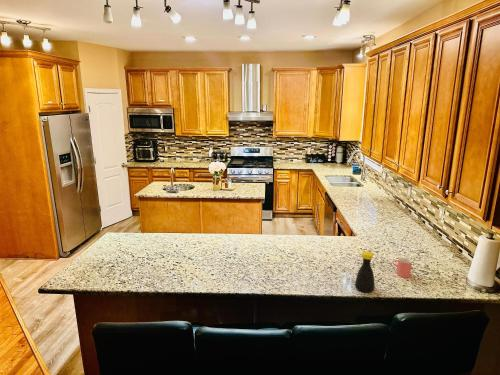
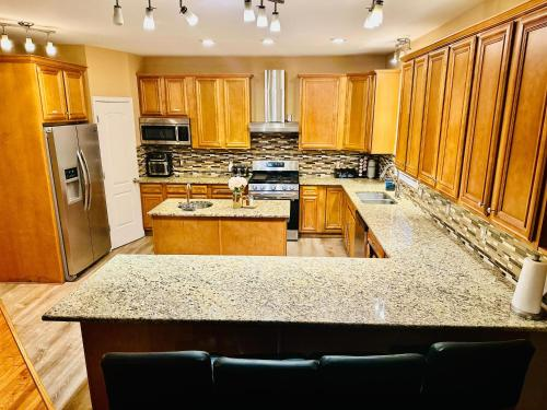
- cup (401, 266)
- bottle (365, 270)
